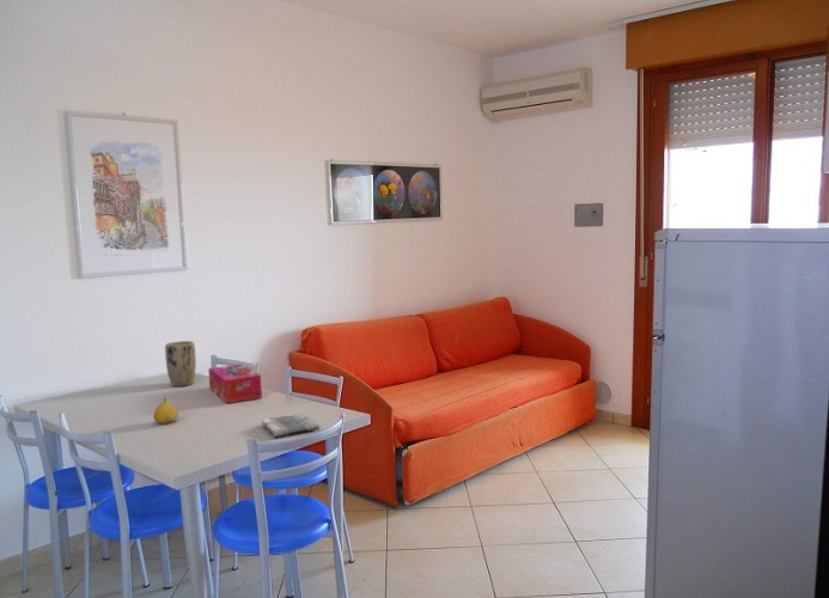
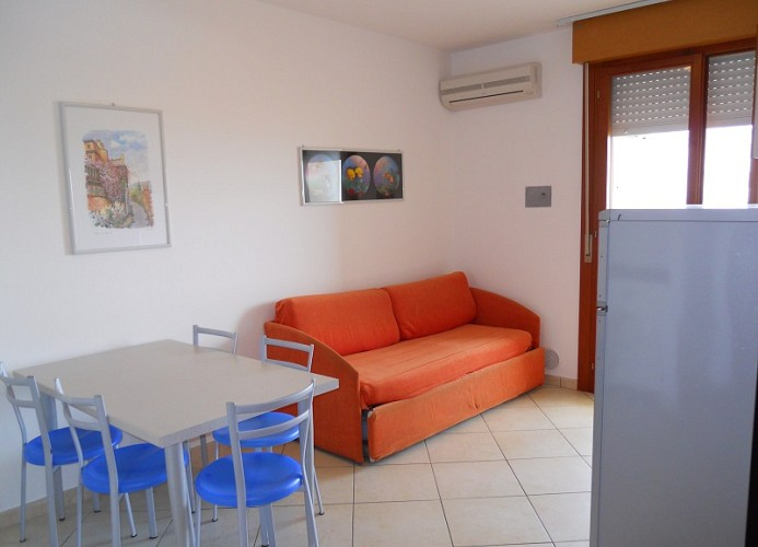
- dish towel (289, 422)
- fruit (165, 409)
- plant pot (181, 364)
- tissue box (233, 382)
